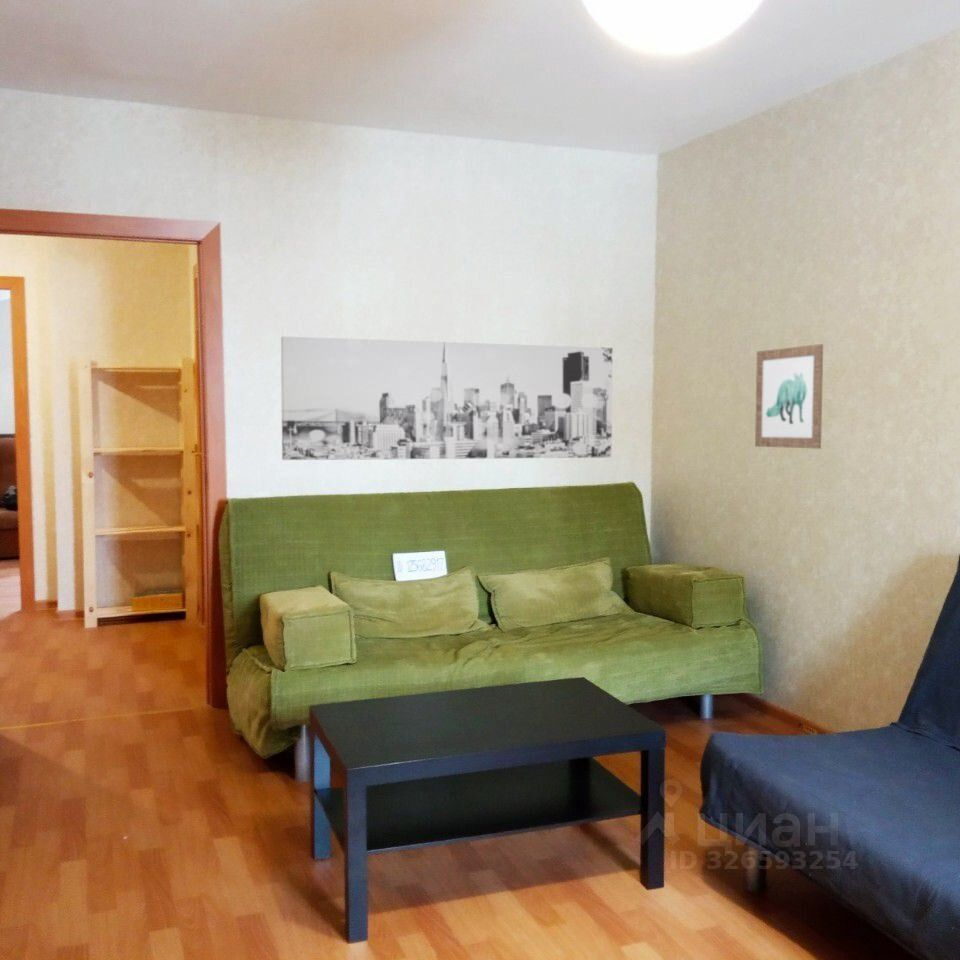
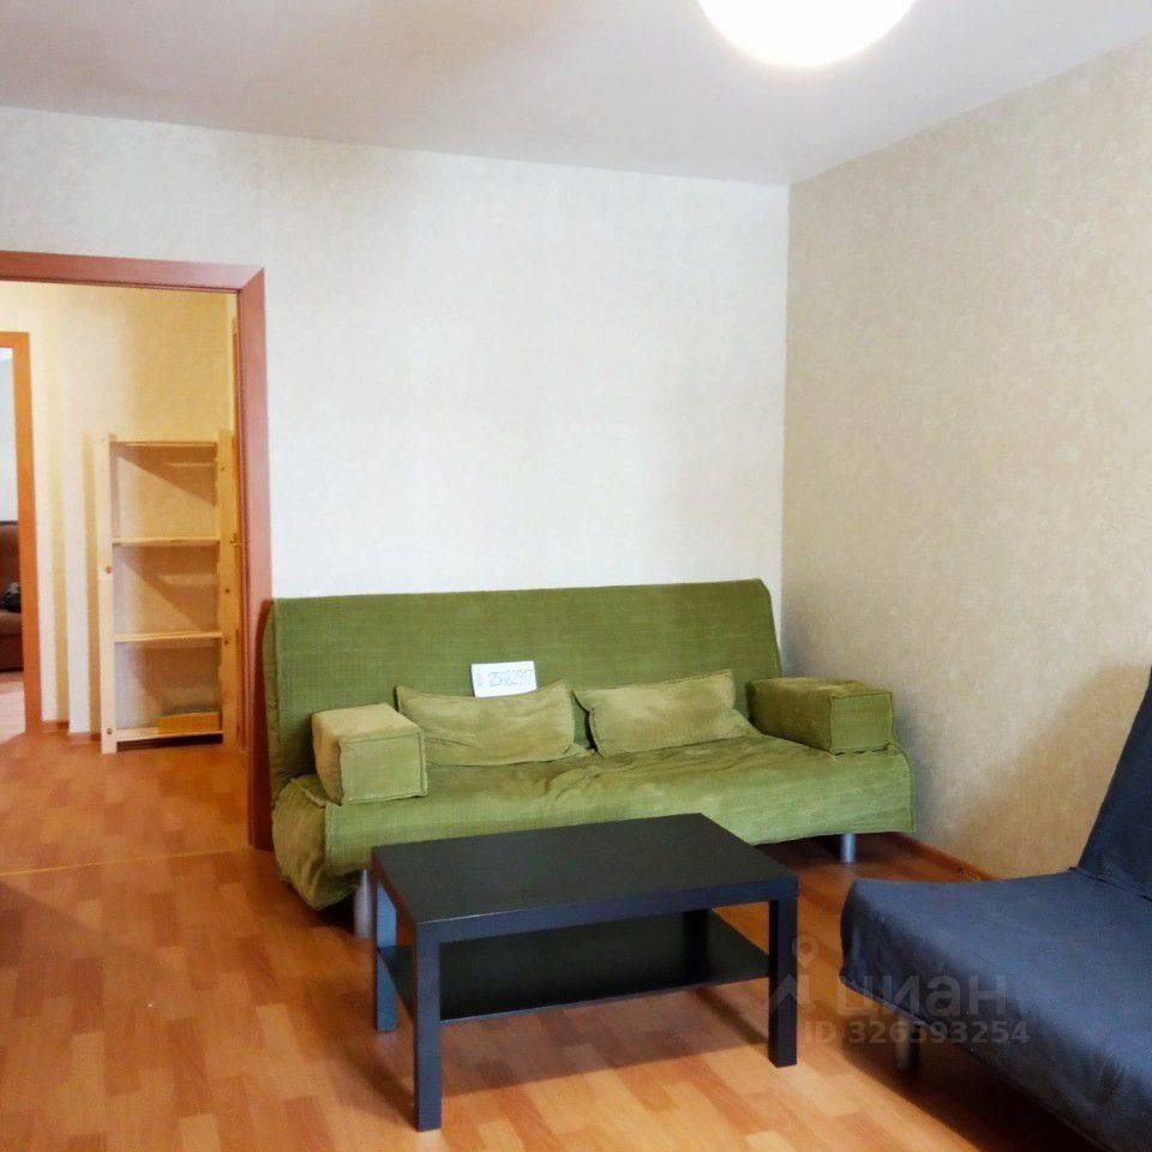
- wall art (456, 400)
- wall art (787, 397)
